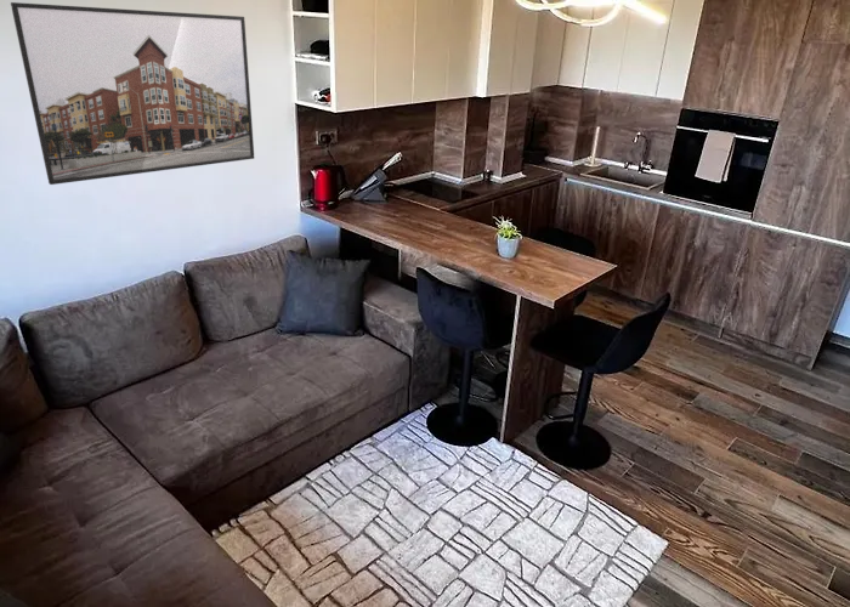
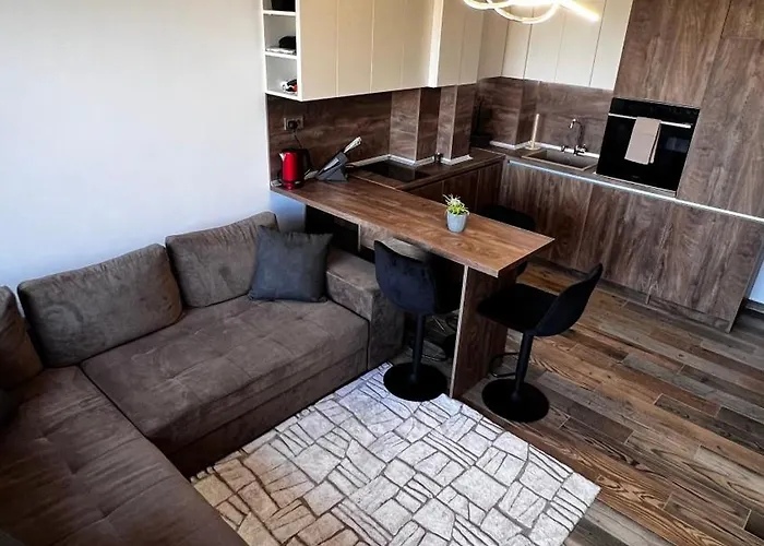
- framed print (153, 93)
